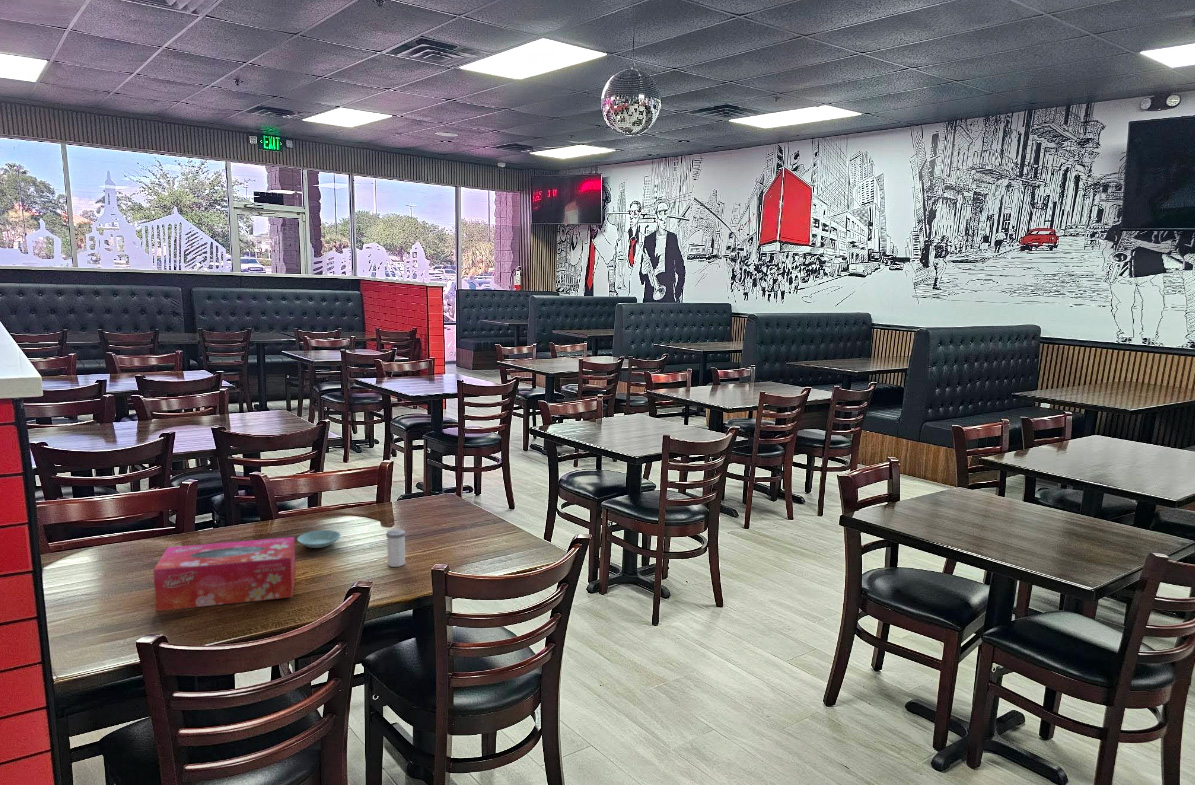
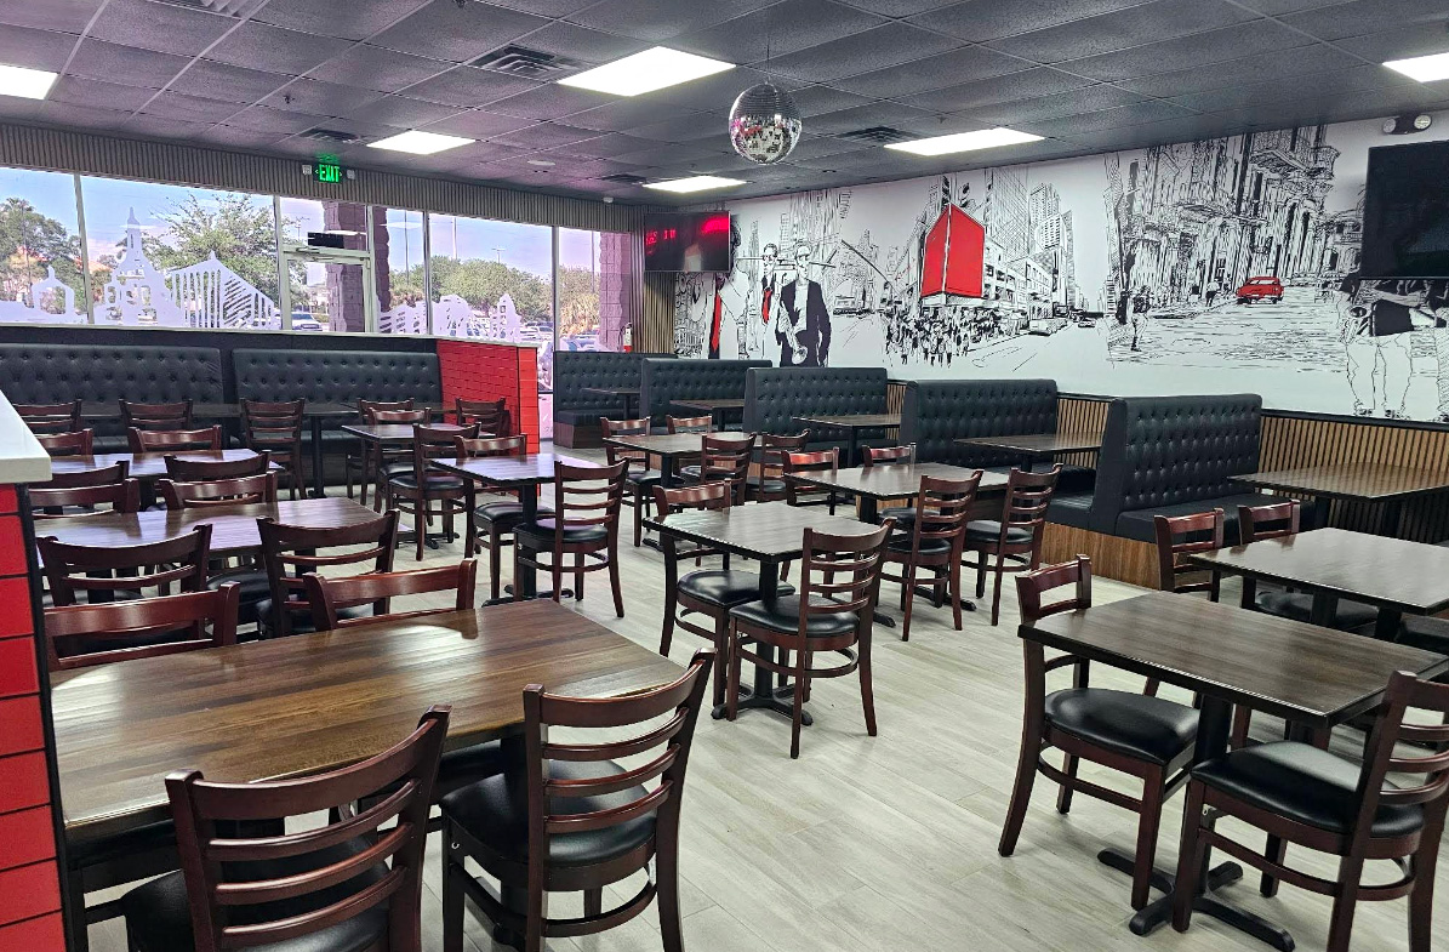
- tissue box (229, 571)
- salt shaker (396, 548)
- saucer (319, 540)
